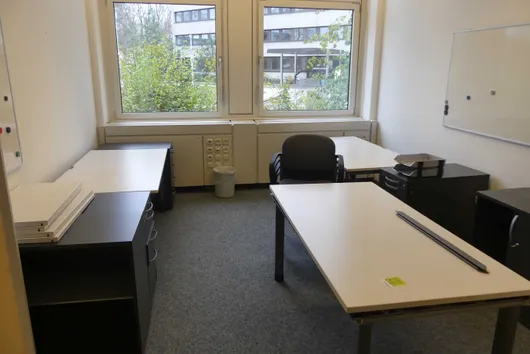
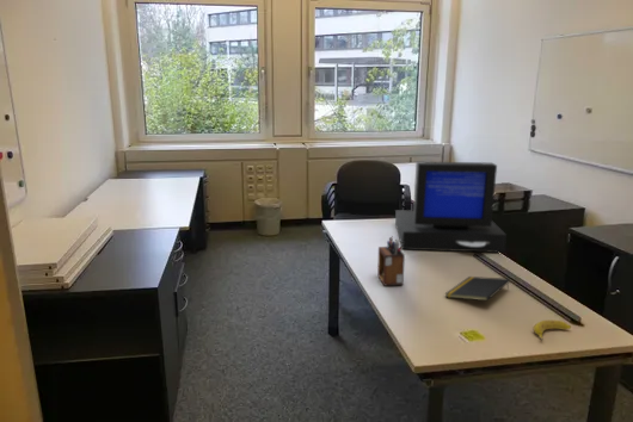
+ monitor (448, 200)
+ desk organizer (391, 260)
+ notepad (477, 287)
+ banana (551, 328)
